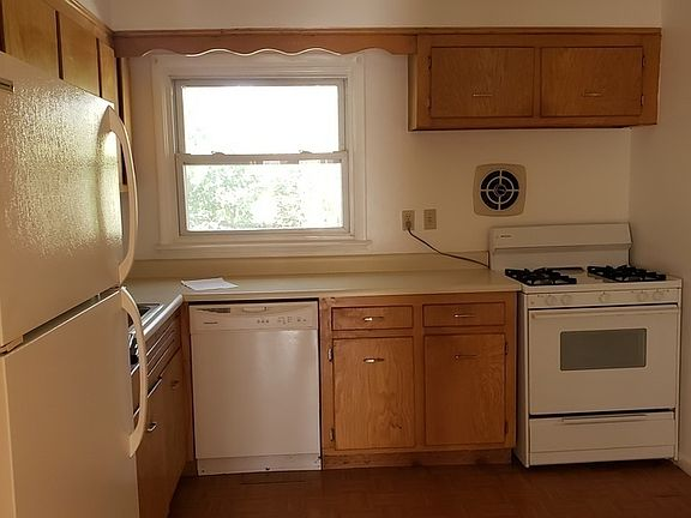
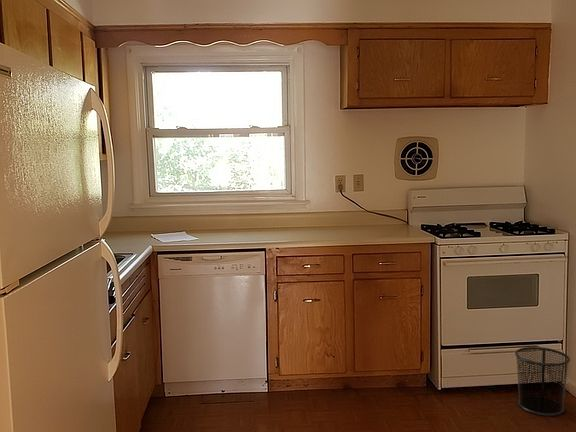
+ waste bin (541, 381)
